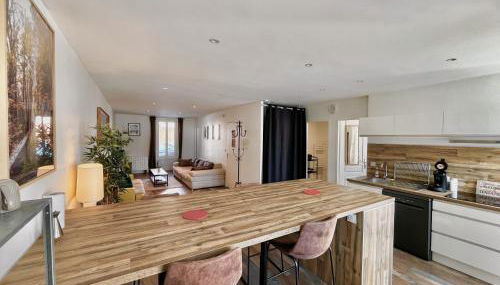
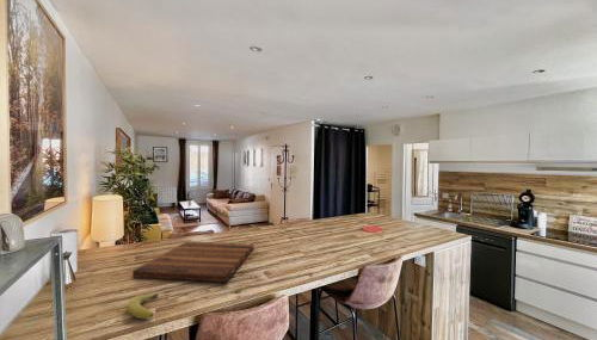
+ cutting board (202, 258)
+ fruit (141, 303)
